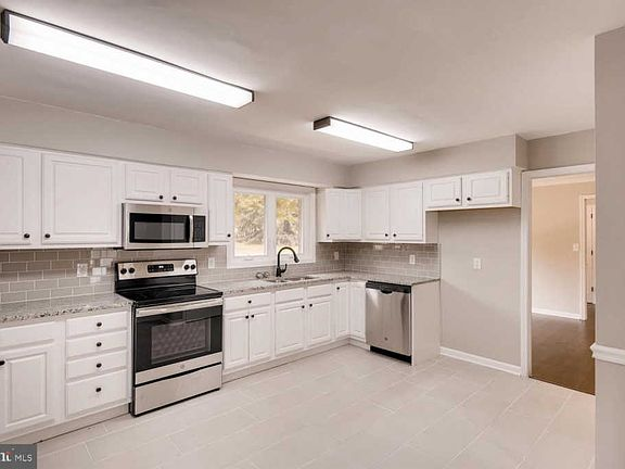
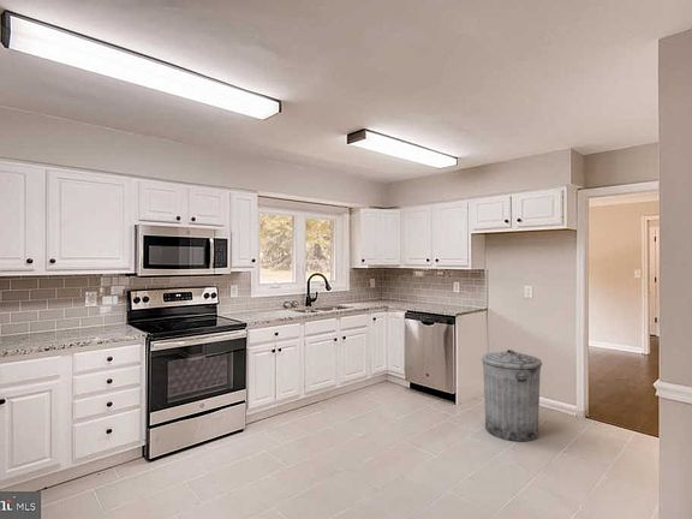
+ trash can (511, 389)
